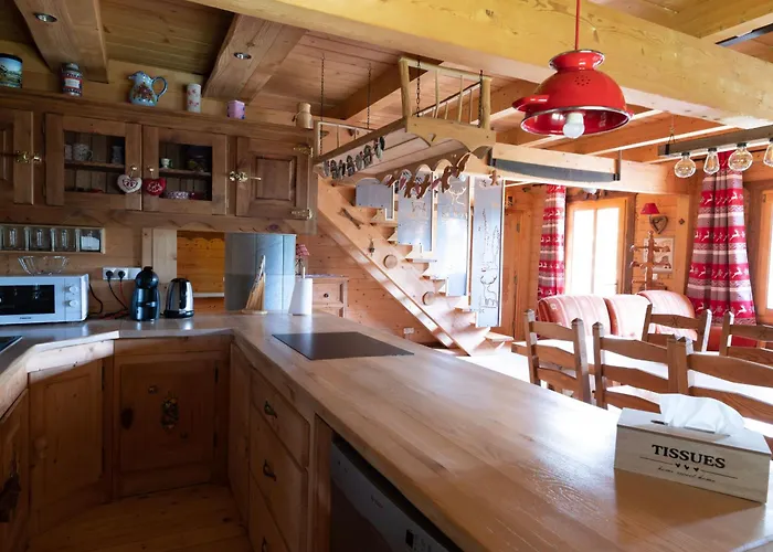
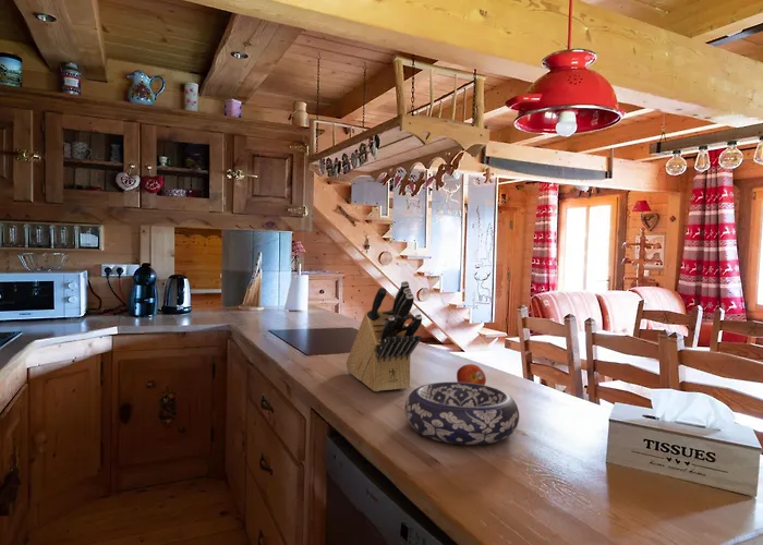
+ knife block (382, 331)
+ decorative bowl (460, 411)
+ fruit (471, 378)
